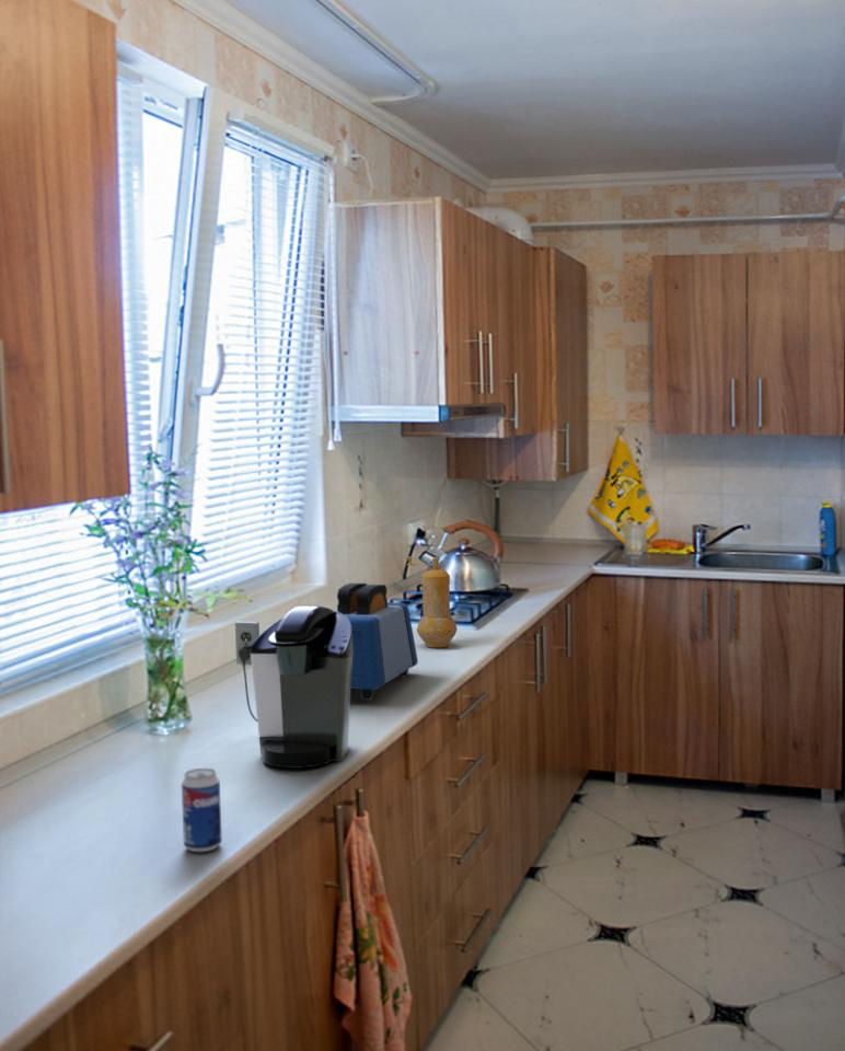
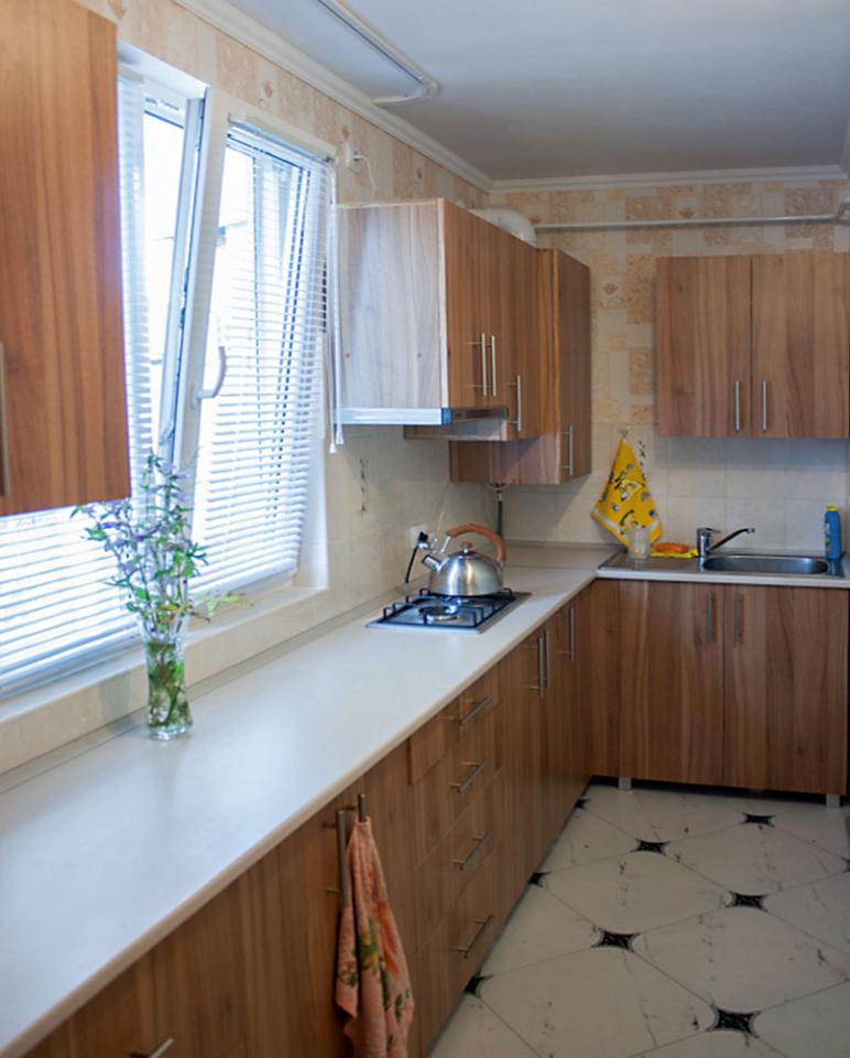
- pepper mill (431, 600)
- beverage can (201, 809)
- coffee maker (280, 678)
- toaster (363, 635)
